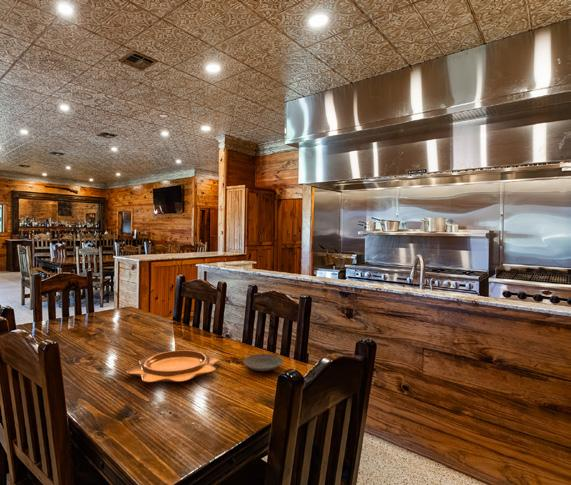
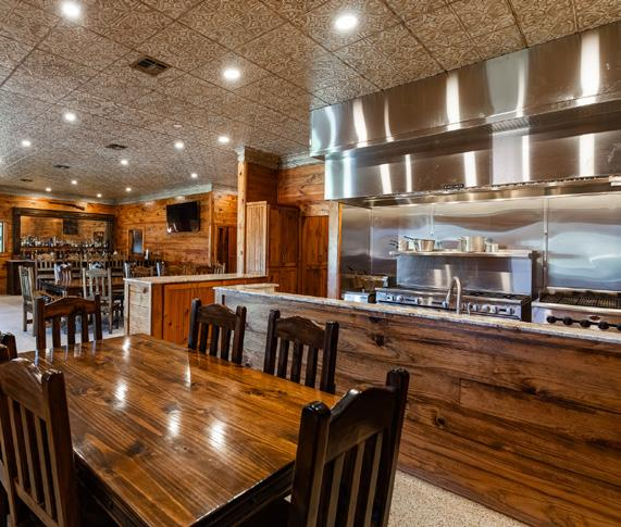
- decorative bowl (175, 364)
- plate (263, 363)
